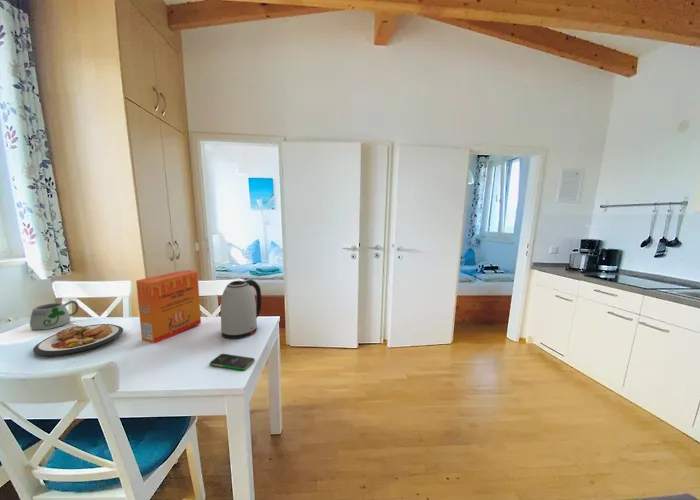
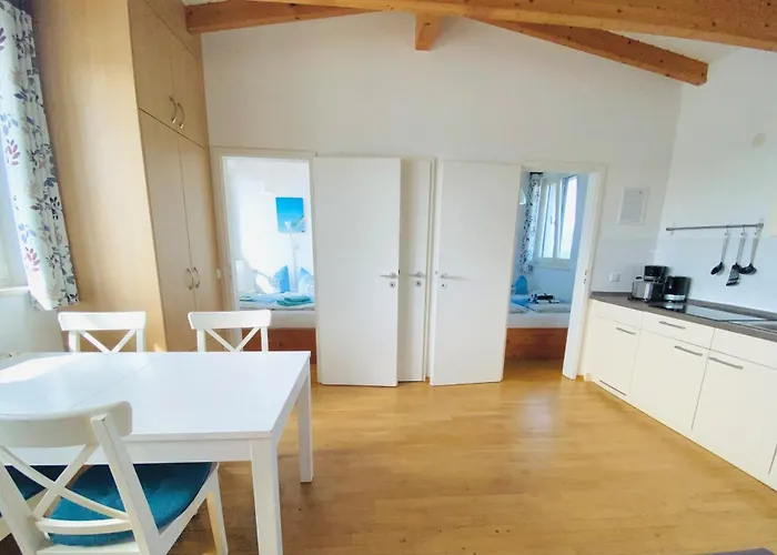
- kettle (243, 304)
- mug (57, 314)
- cereal box (171, 303)
- smartphone (232, 361)
- plate (81, 336)
